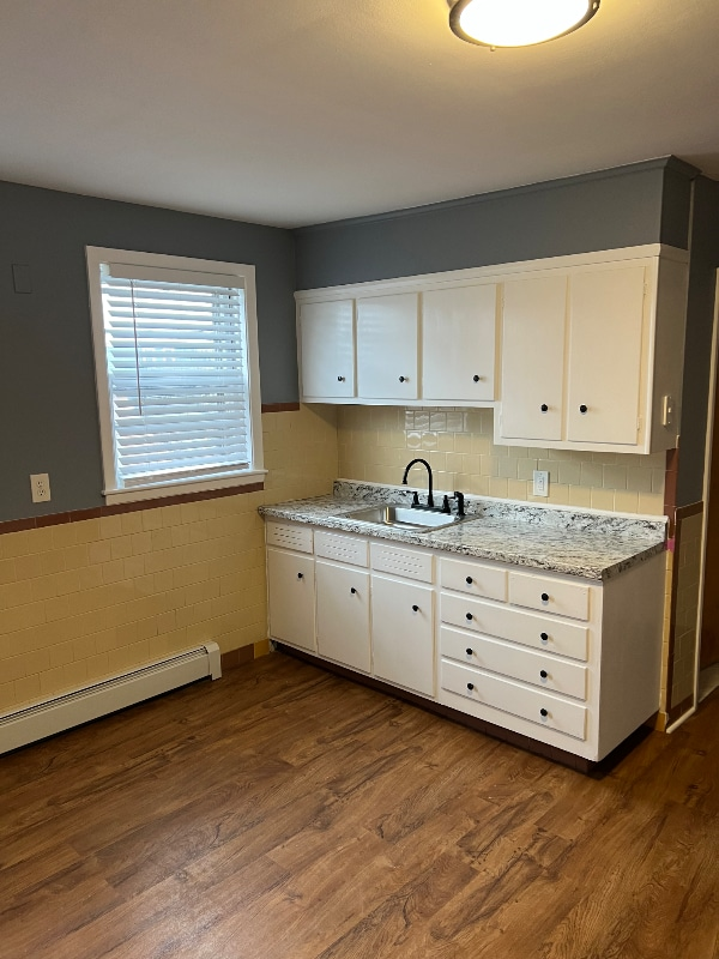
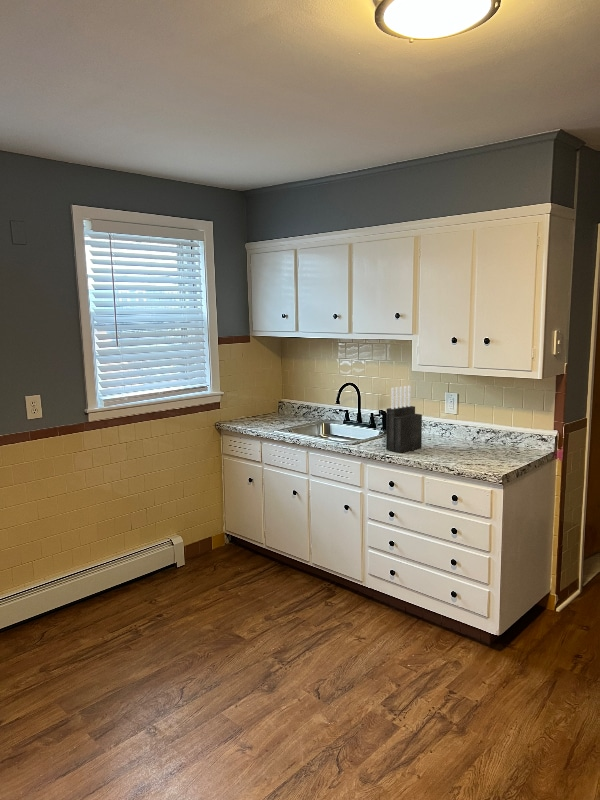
+ knife block (405, 418)
